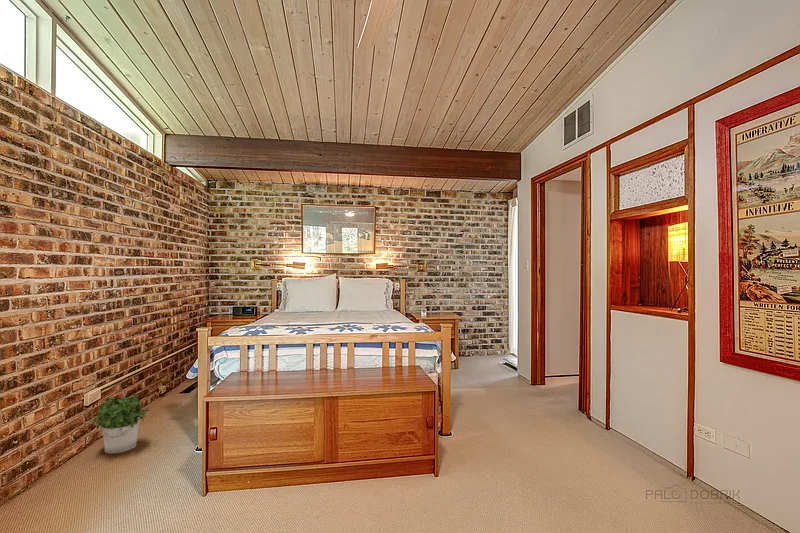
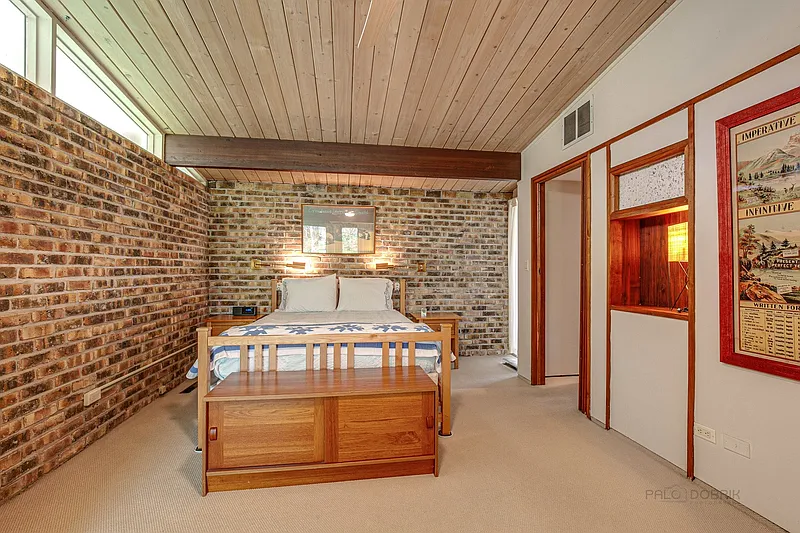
- potted plant (121, 422)
